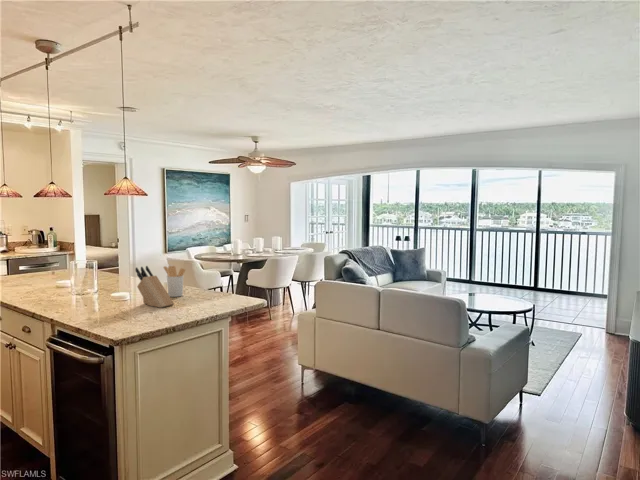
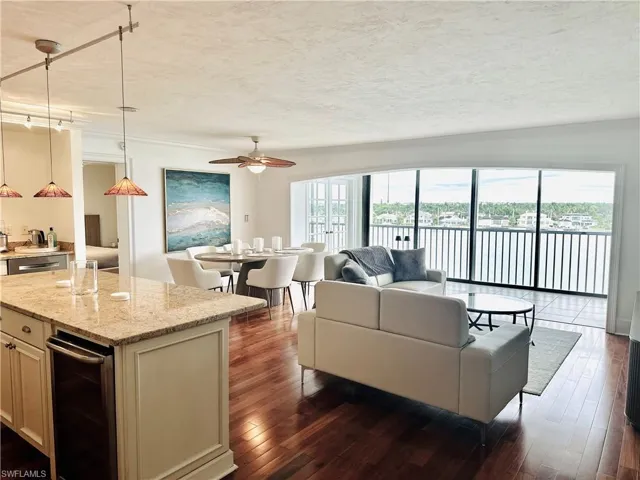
- knife block (153, 285)
- utensil holder (173, 280)
